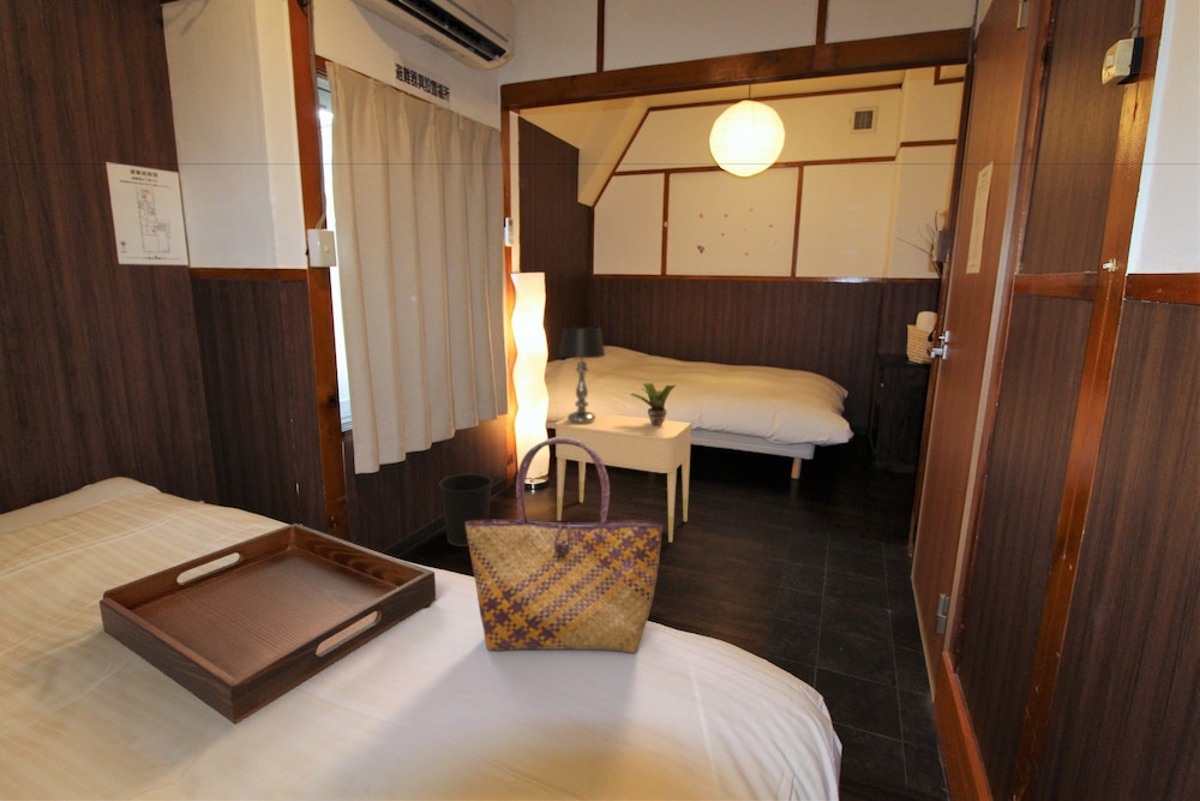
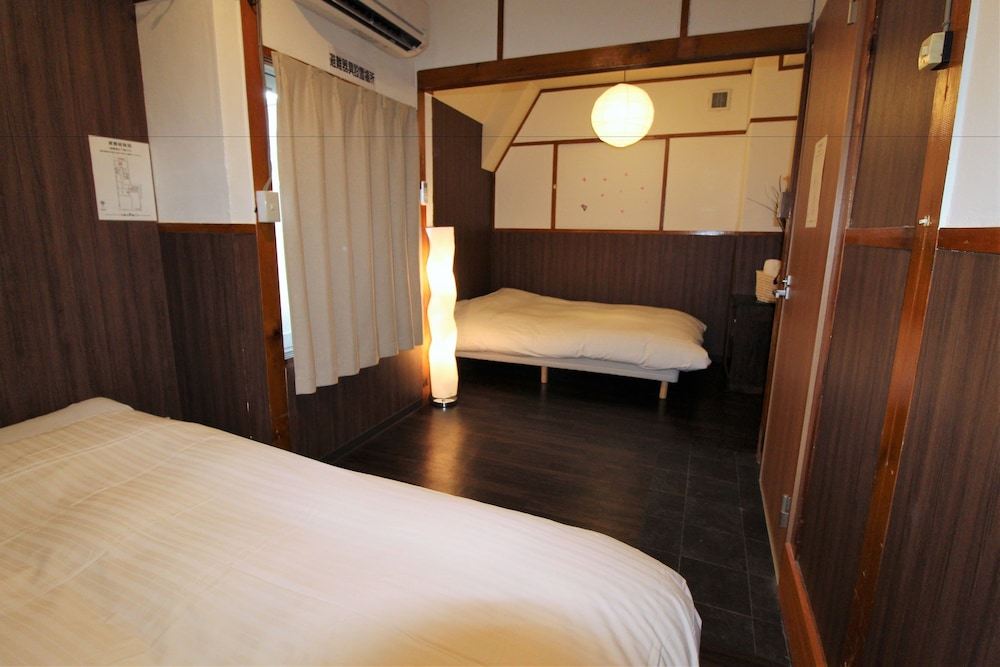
- potted plant (658, 402)
- table lamp (581, 373)
- wastebasket (467, 509)
- nightstand (620, 466)
- serving tray (272, 598)
- tote bag (563, 543)
